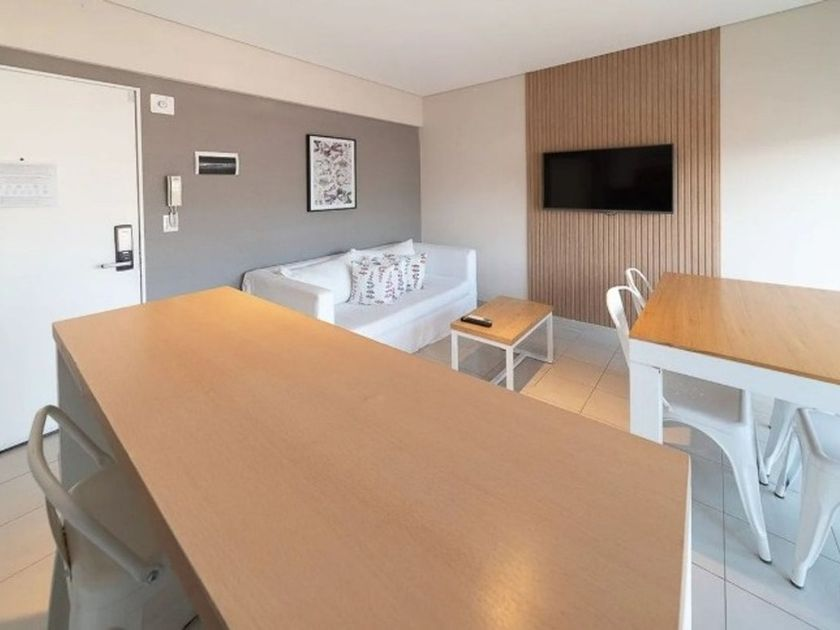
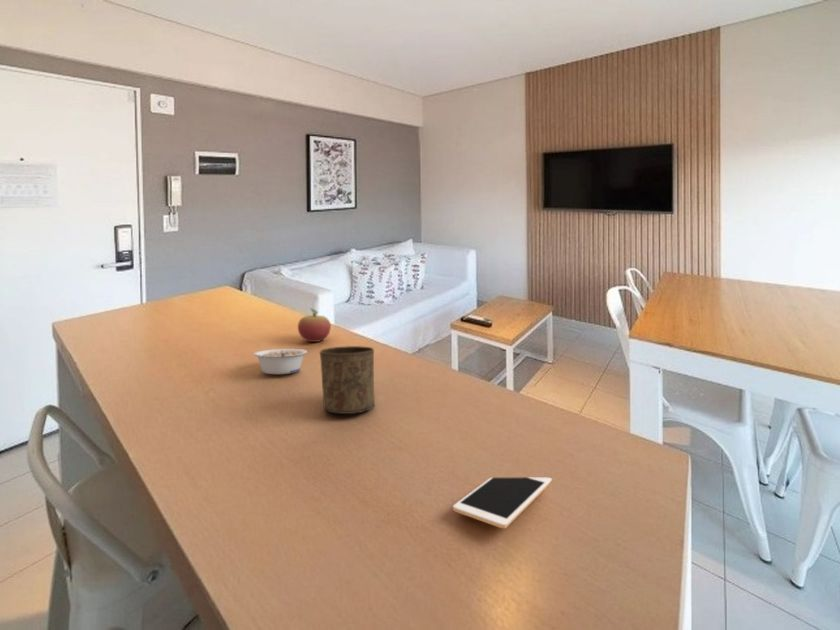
+ cell phone (505, 493)
+ cup (347, 378)
+ fruit (314, 324)
+ legume (282, 360)
